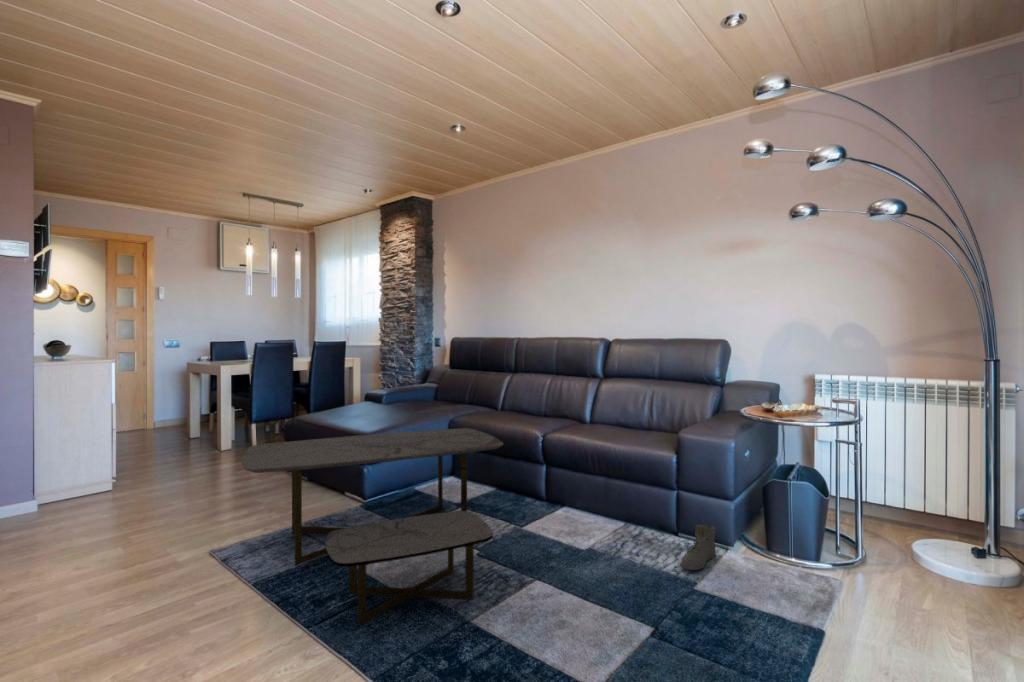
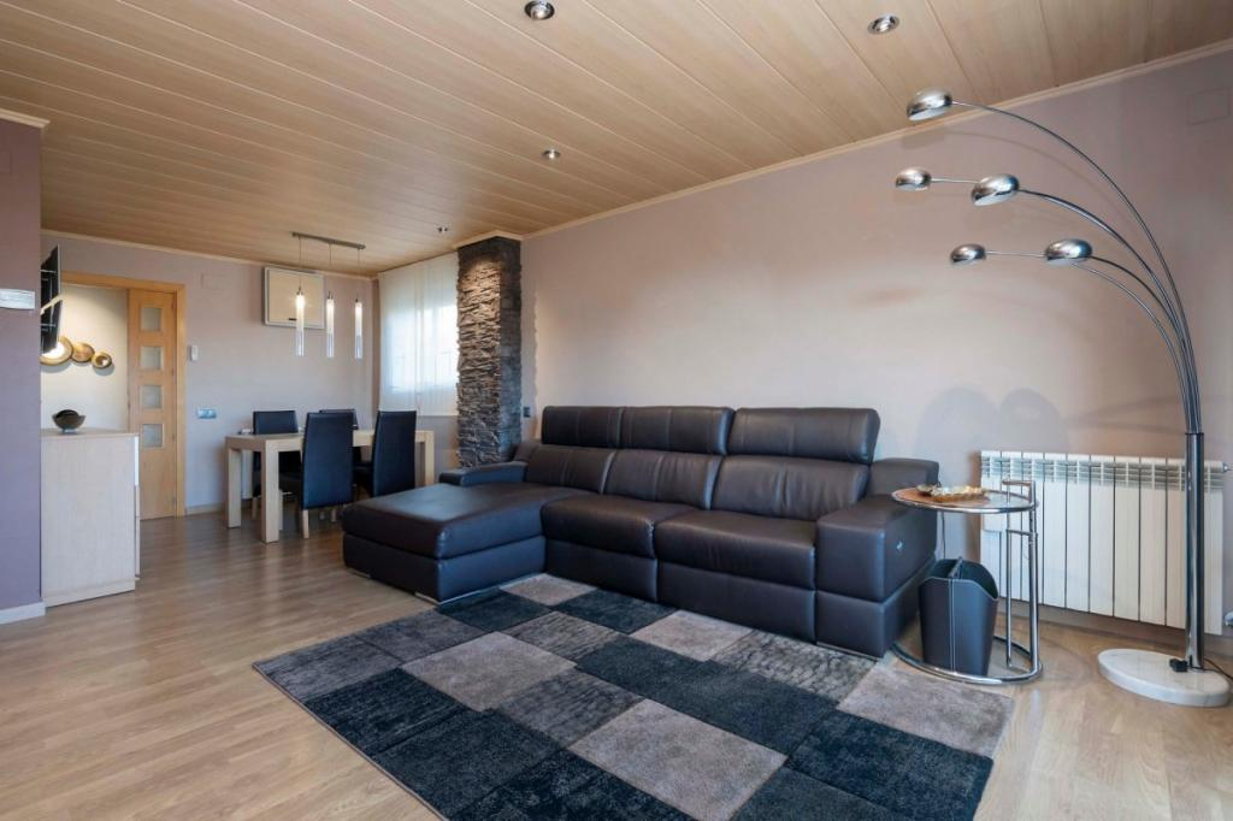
- coffee table (393, 519)
- sneaker (697, 543)
